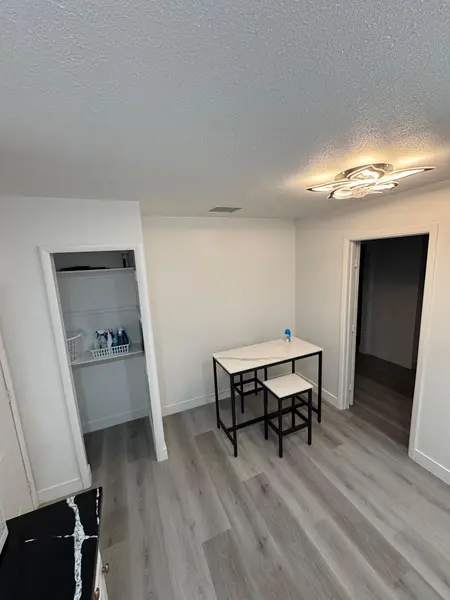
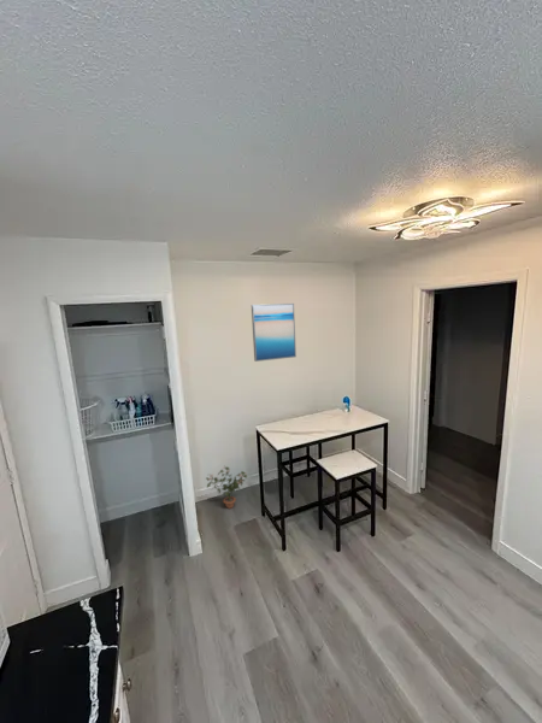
+ wall art (273, 331)
+ potted plant (228, 487)
